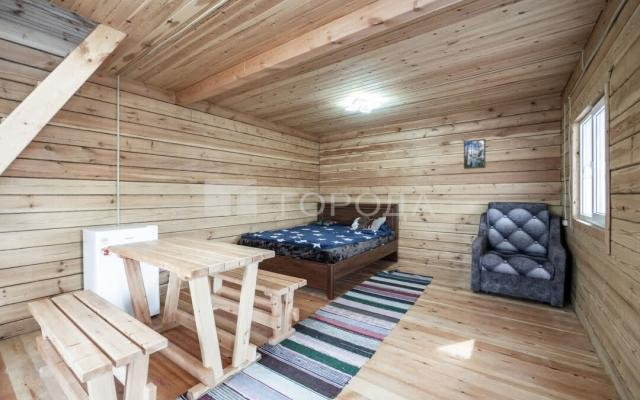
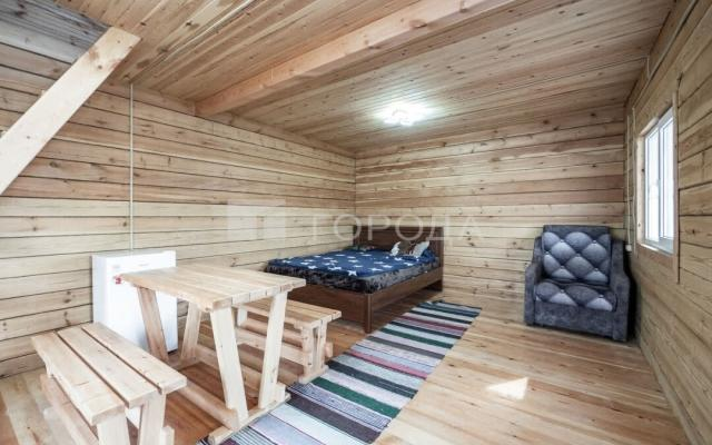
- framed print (474, 154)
